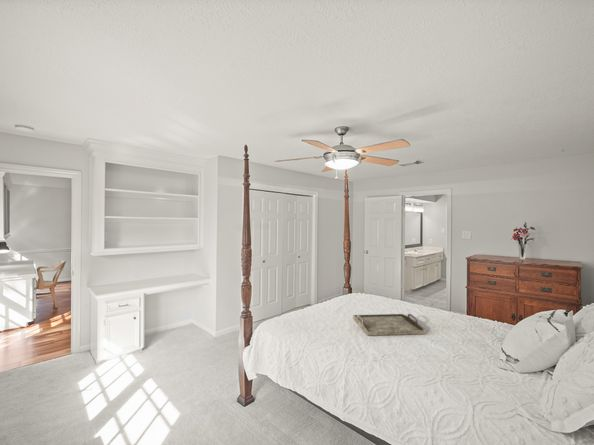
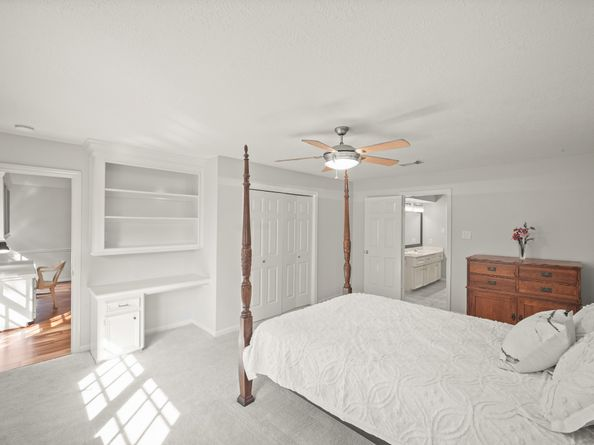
- serving tray (386, 320)
